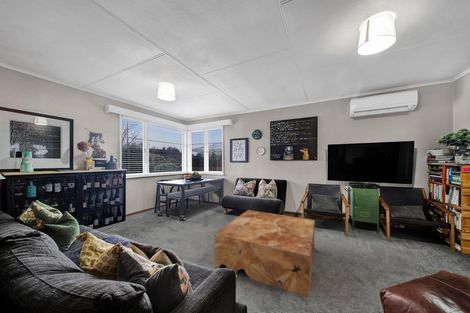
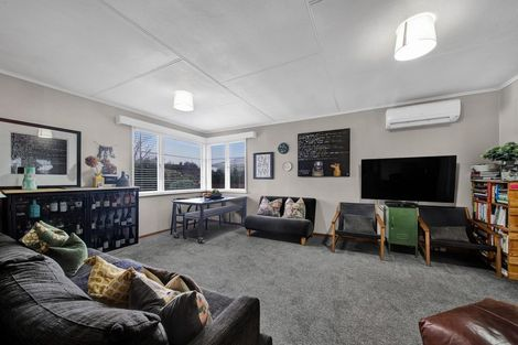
- coffee table (269, 241)
